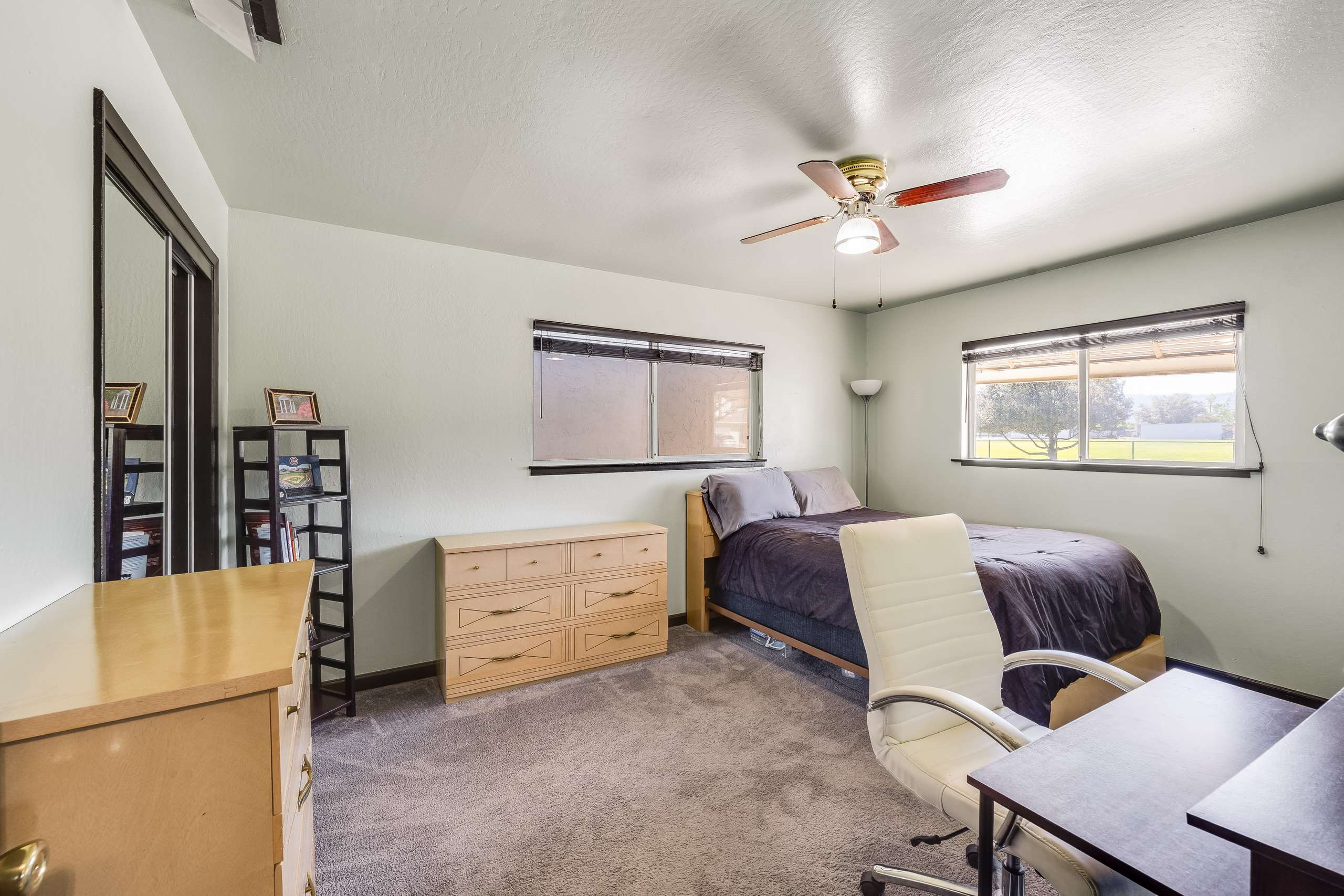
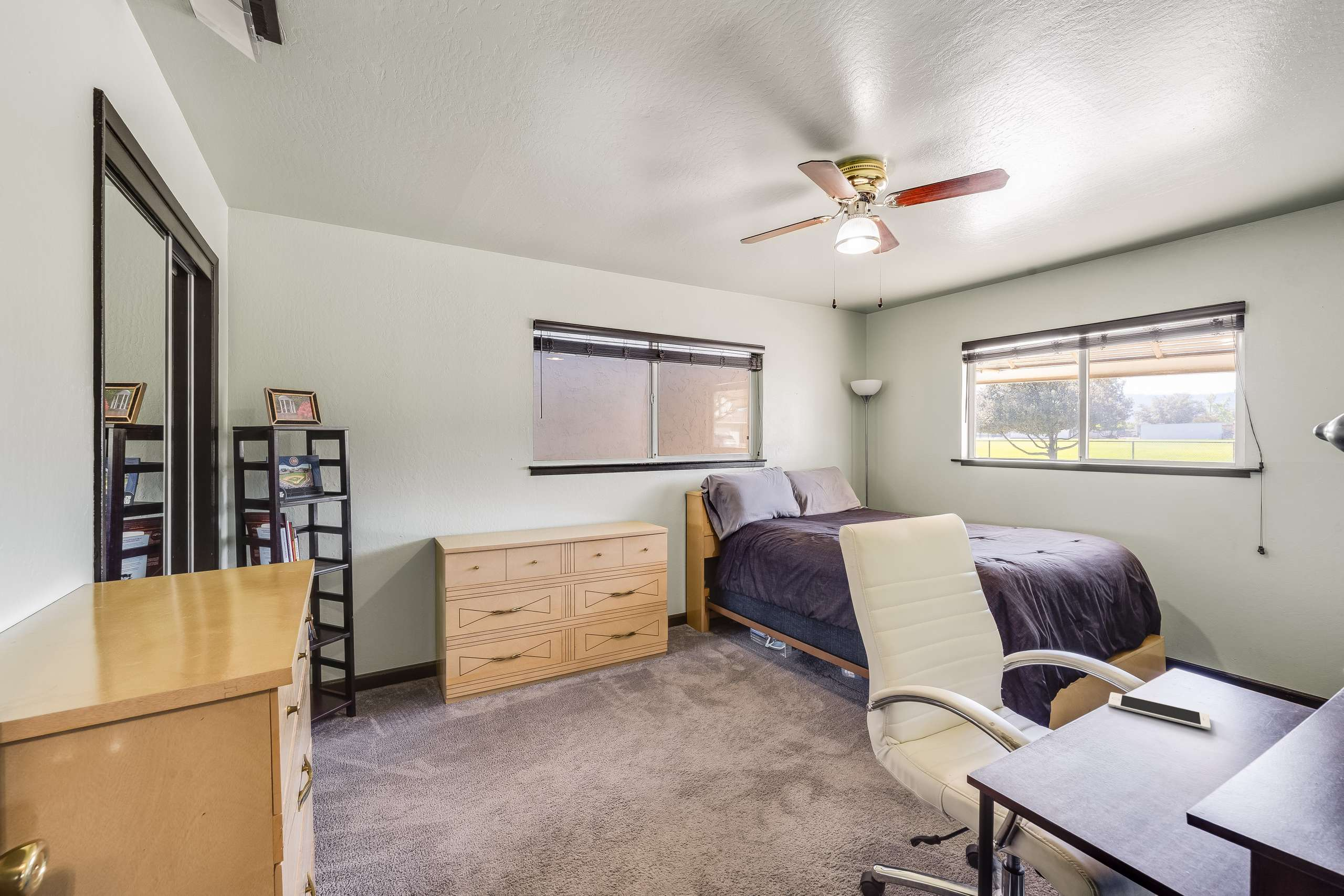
+ cell phone (1157, 710)
